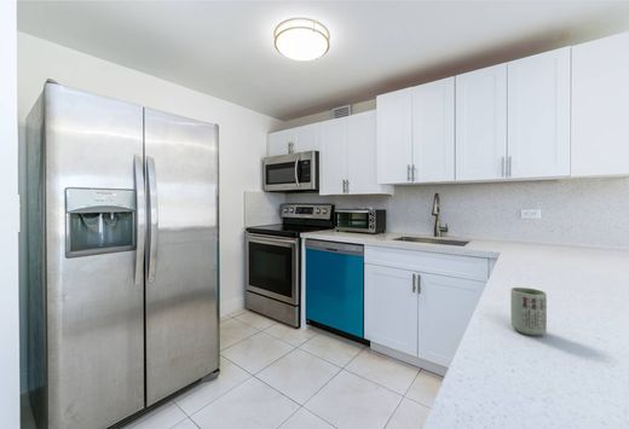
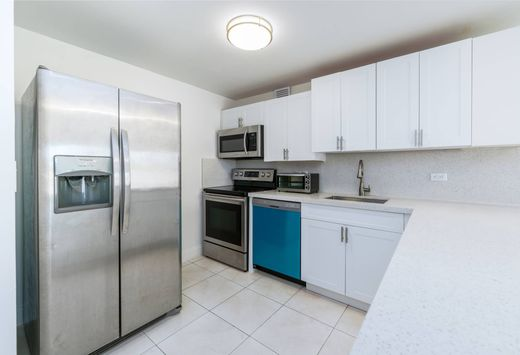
- cup (527, 311)
